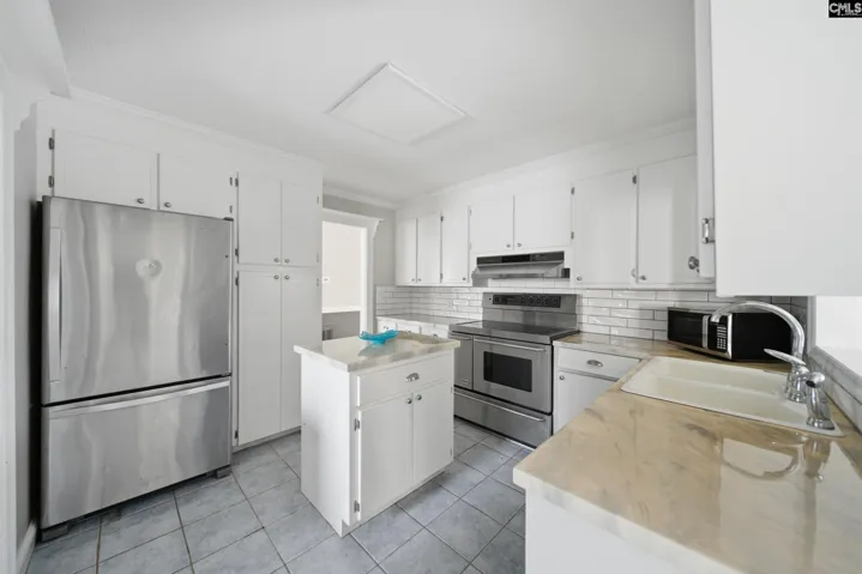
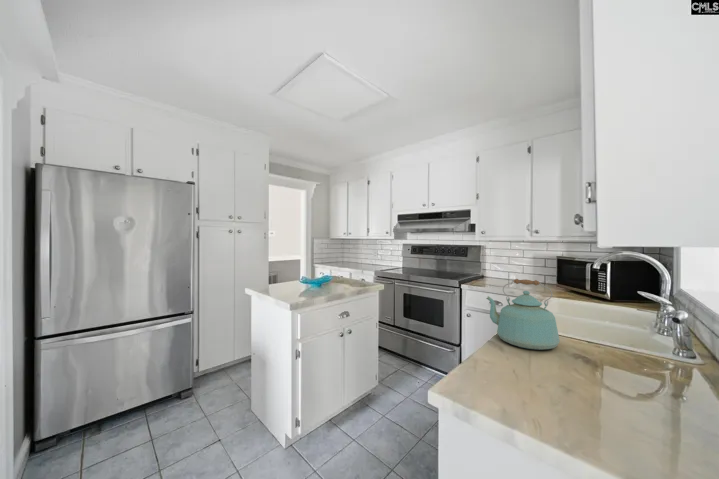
+ kettle (520, 309)
